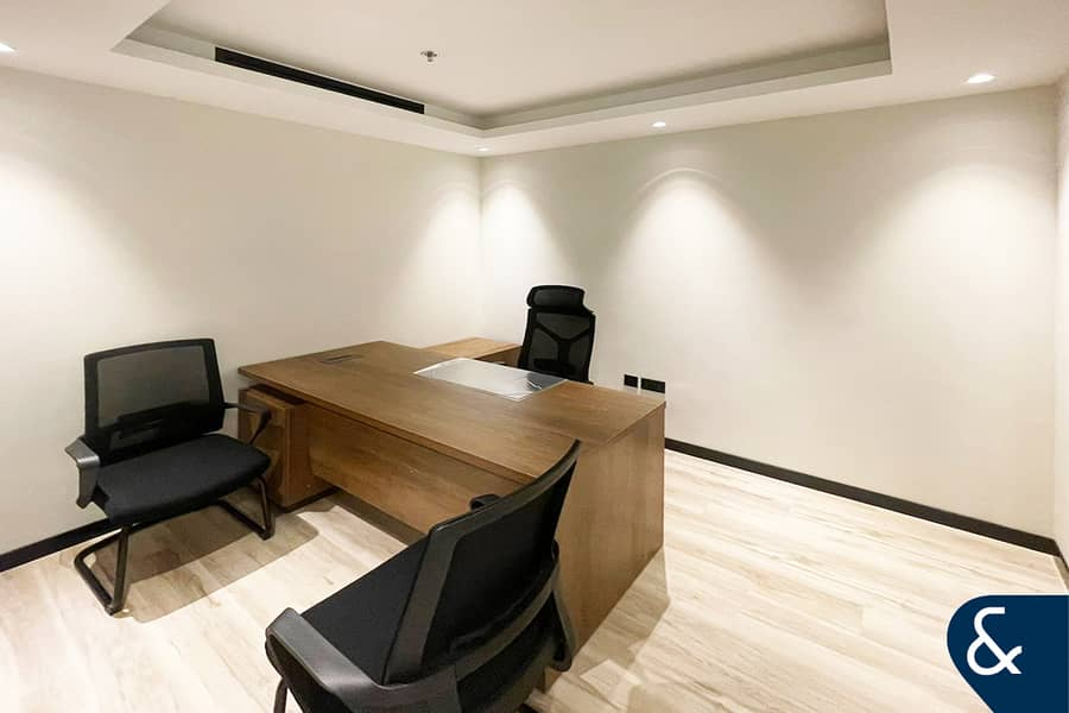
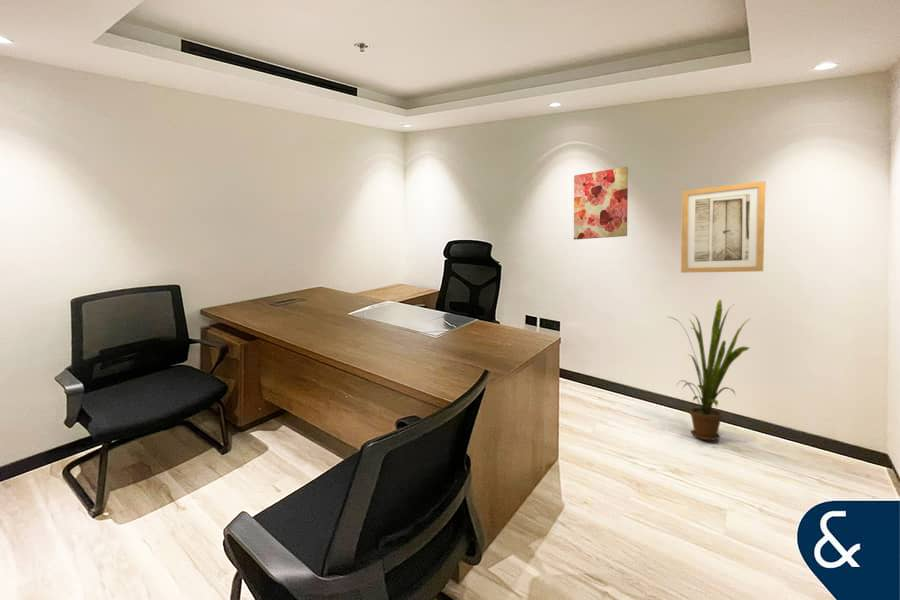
+ wall art (599, 204)
+ wall art (721, 229)
+ house plant (705, 367)
